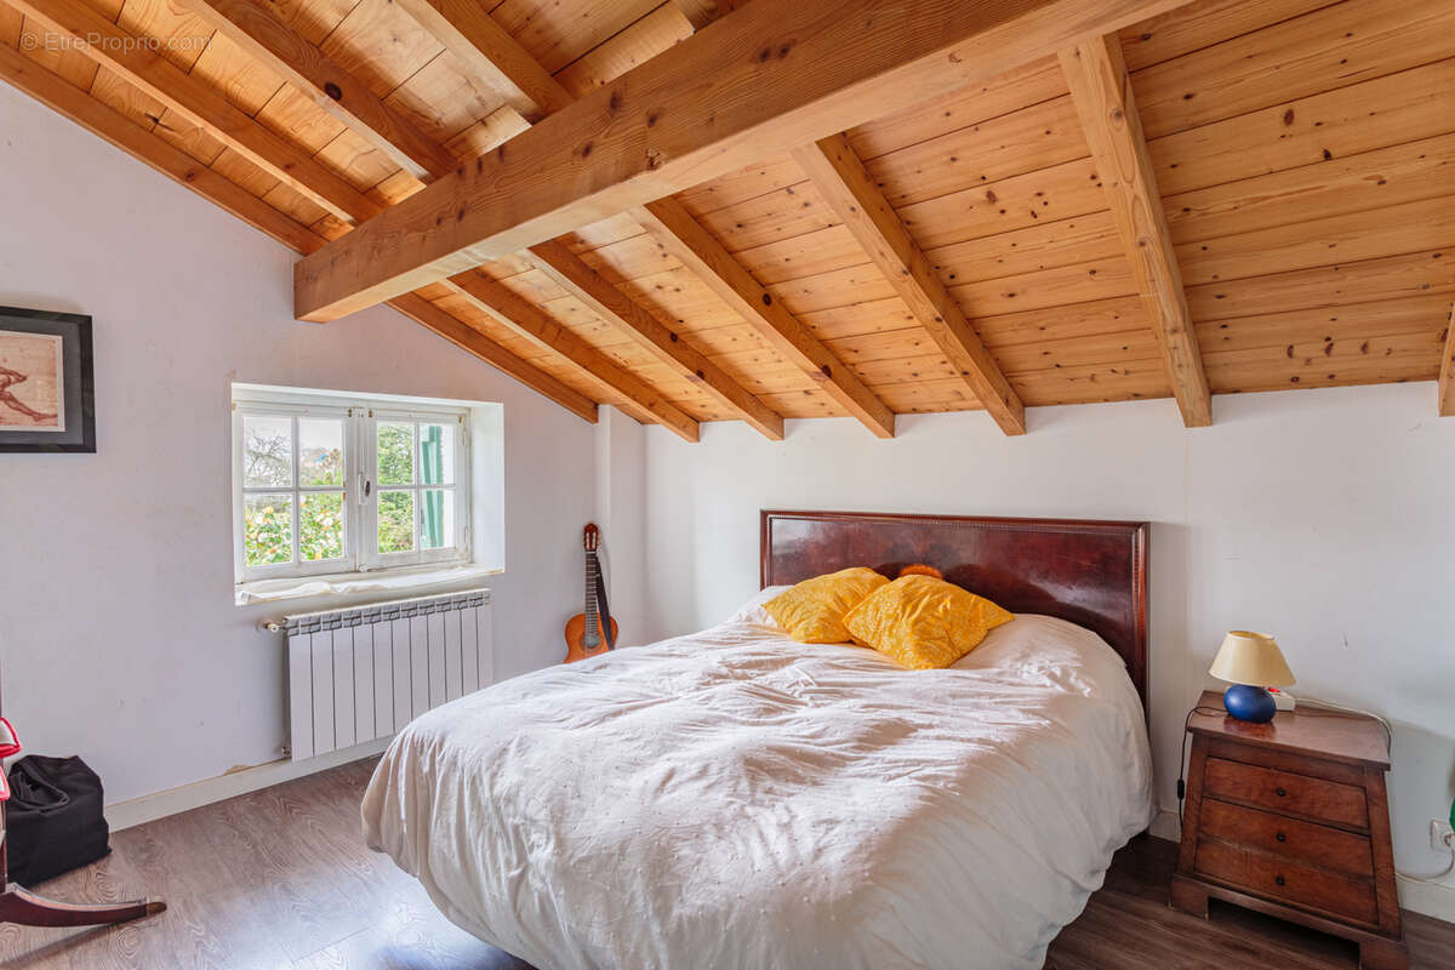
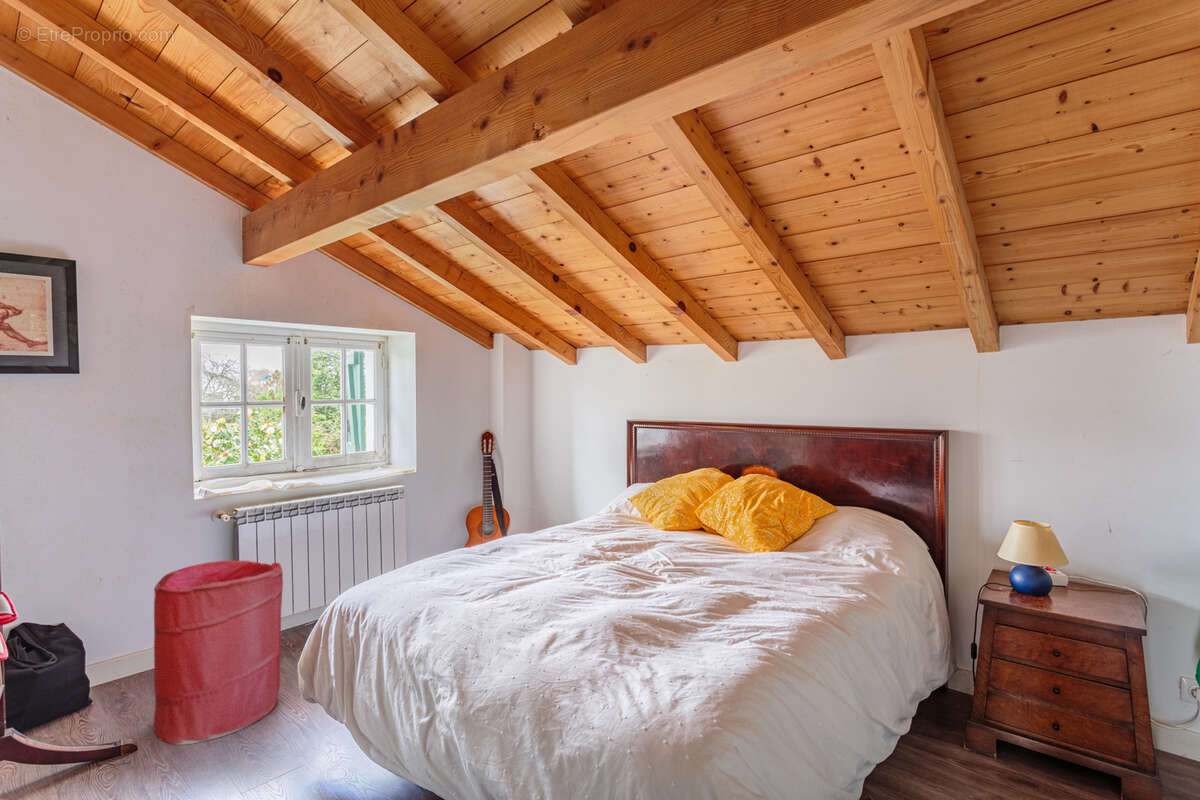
+ laundry hamper (222, 639)
